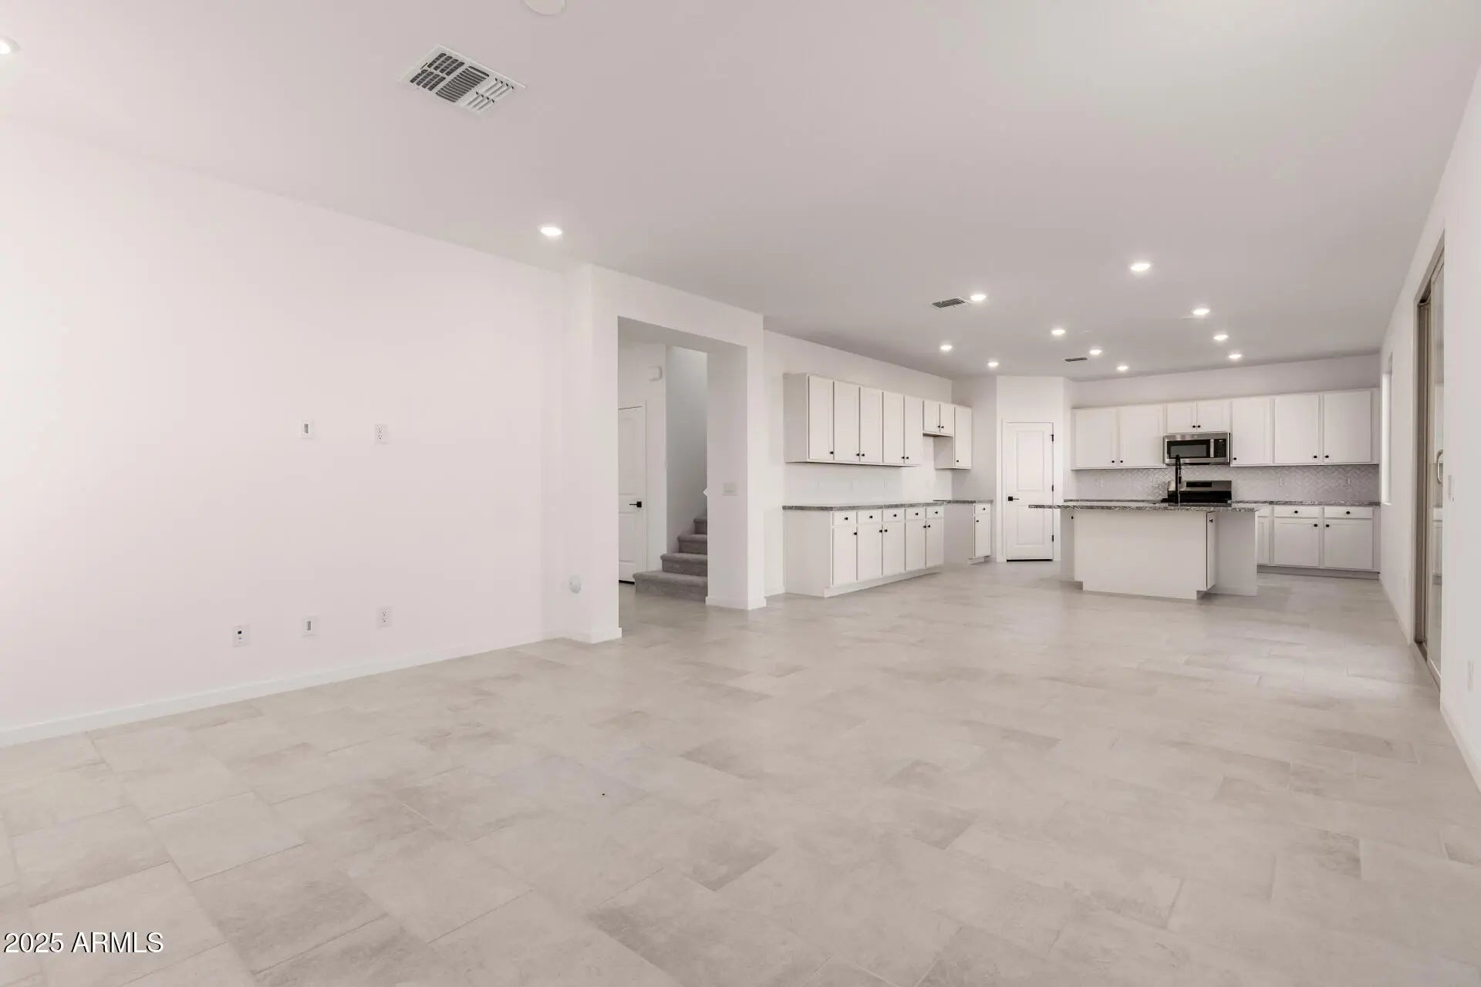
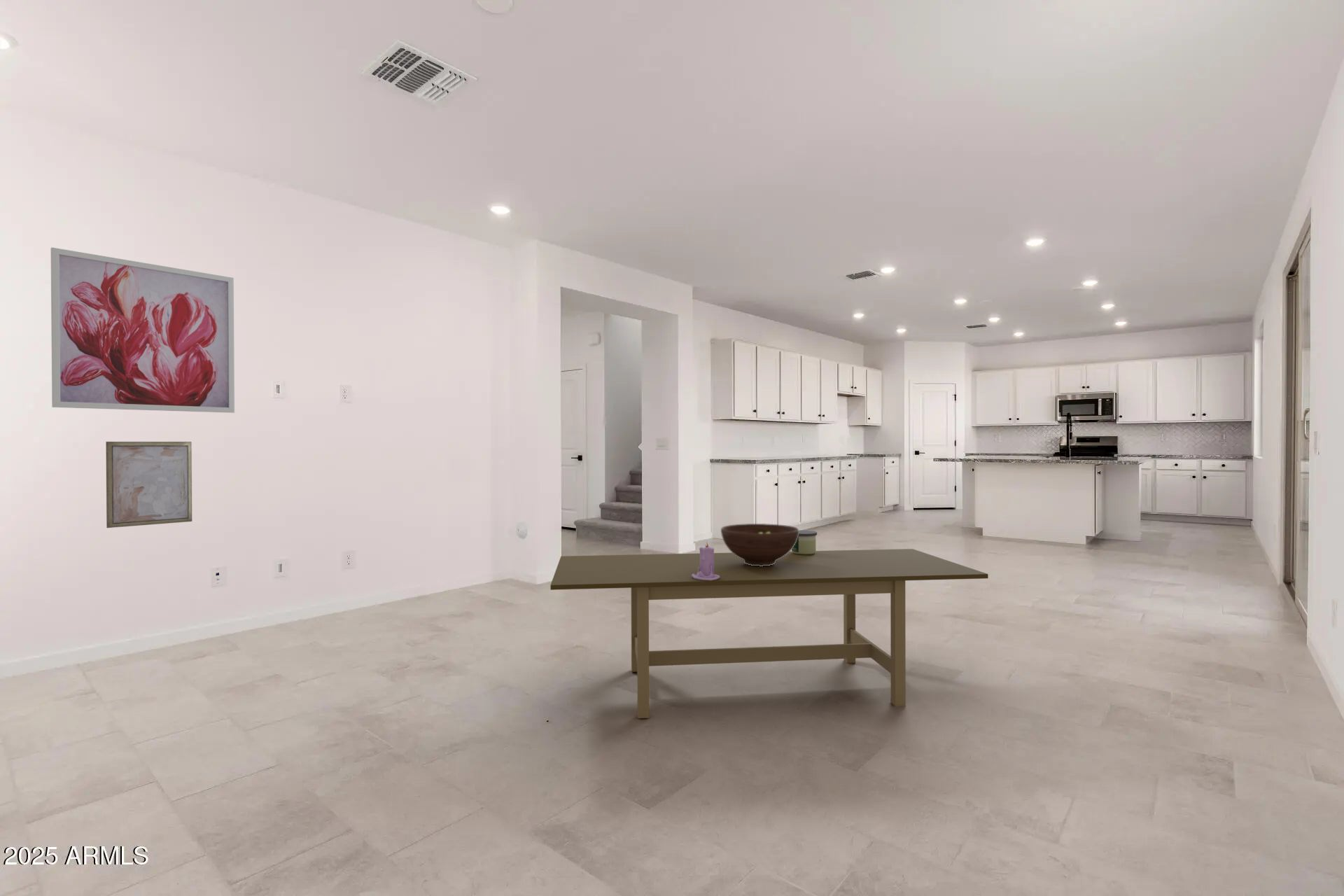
+ candle (706, 559)
+ wall art (150, 337)
+ dining table (757, 647)
+ wall art (151, 483)
+ fruit bowl (760, 545)
+ candle (804, 542)
